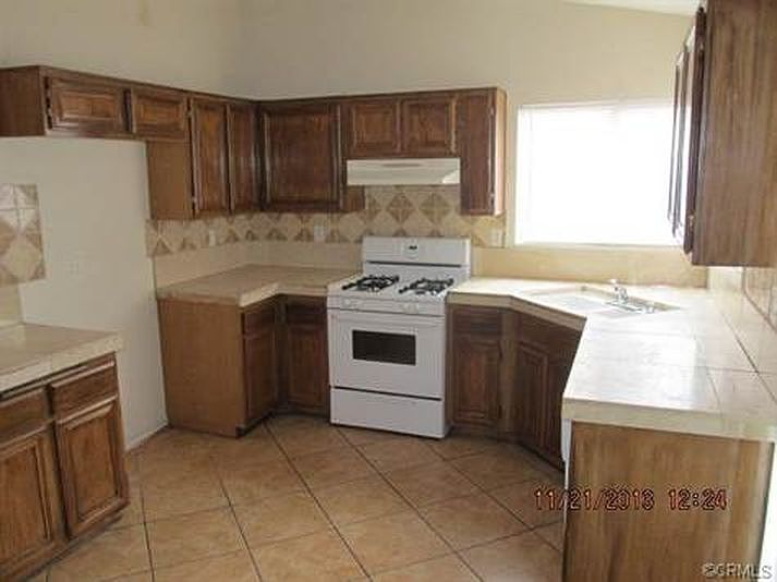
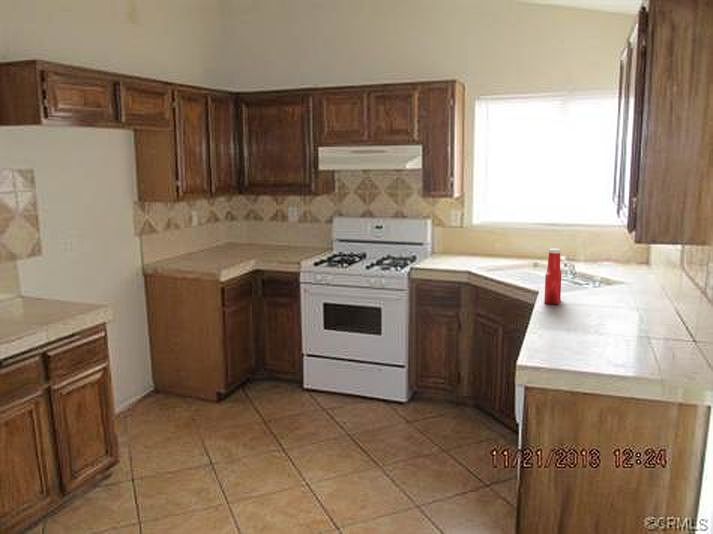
+ soap bottle (553, 275)
